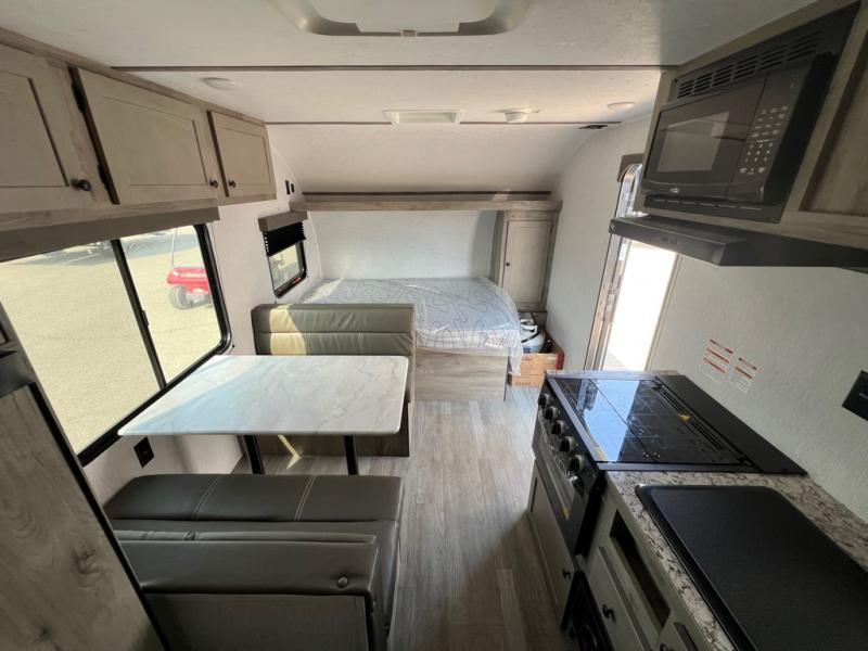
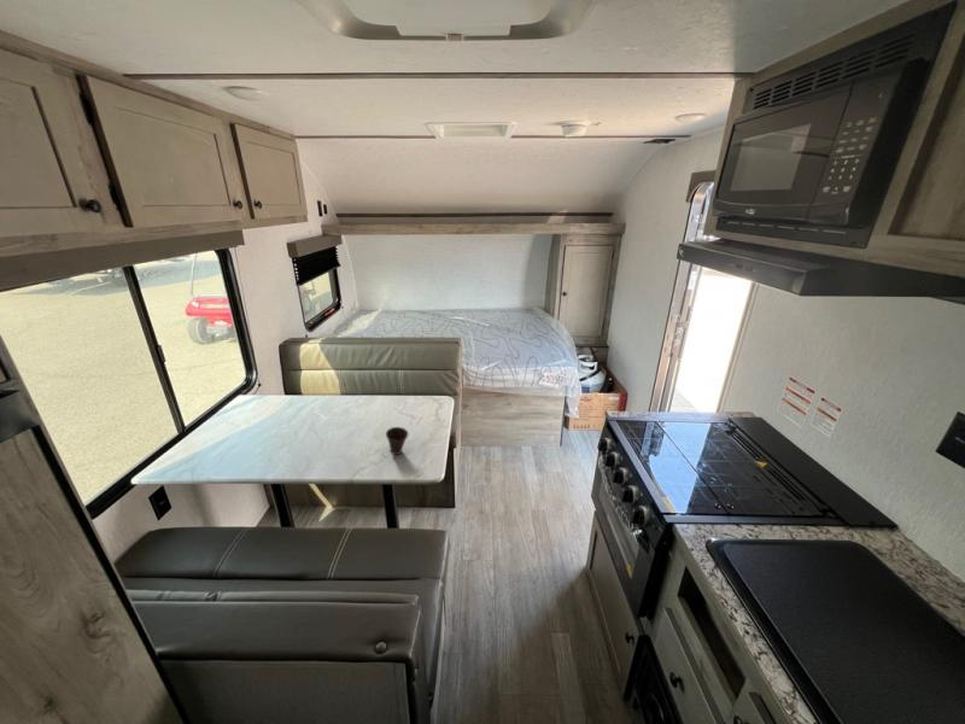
+ cup (397, 442)
